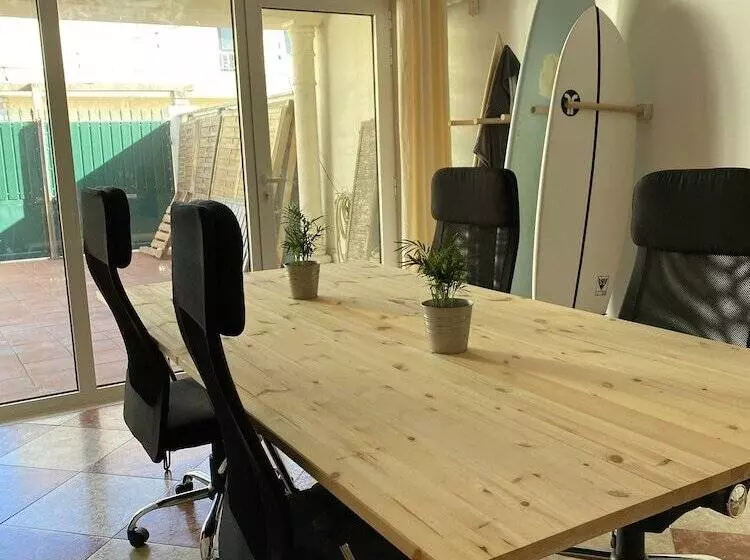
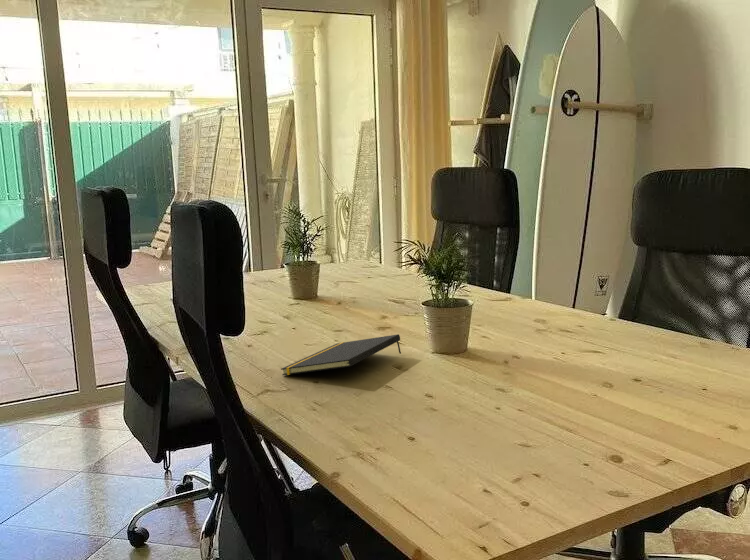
+ notepad (342, 354)
